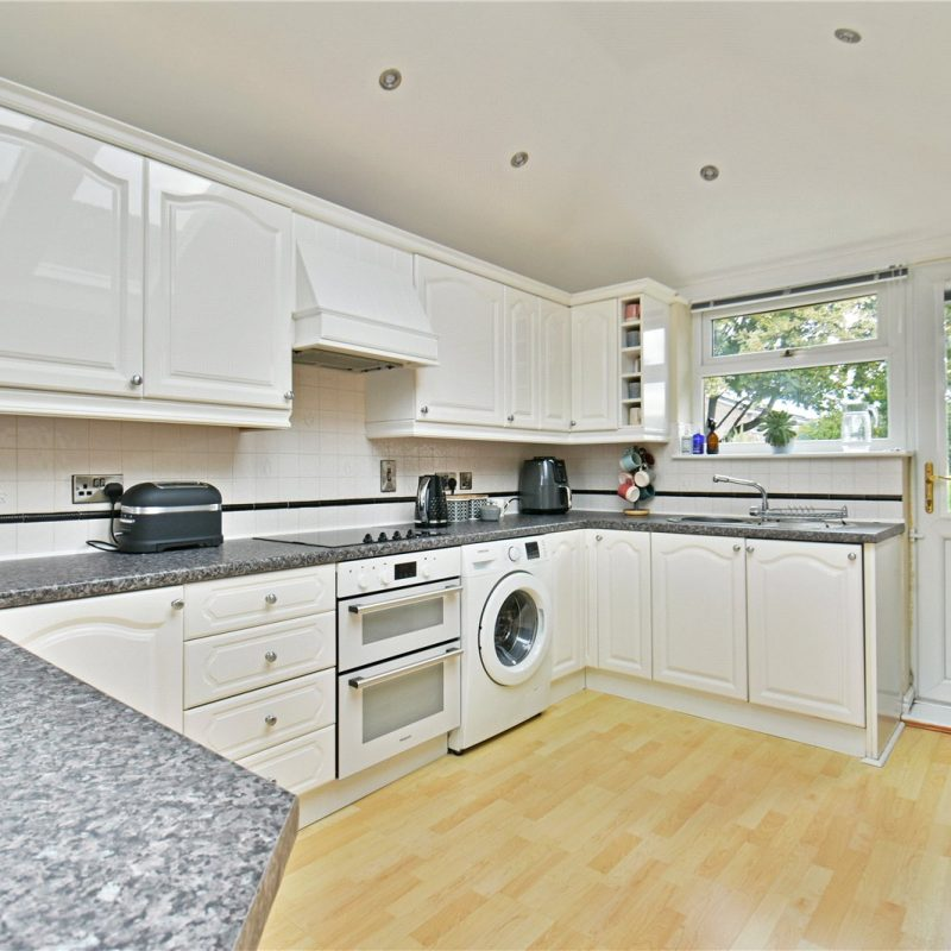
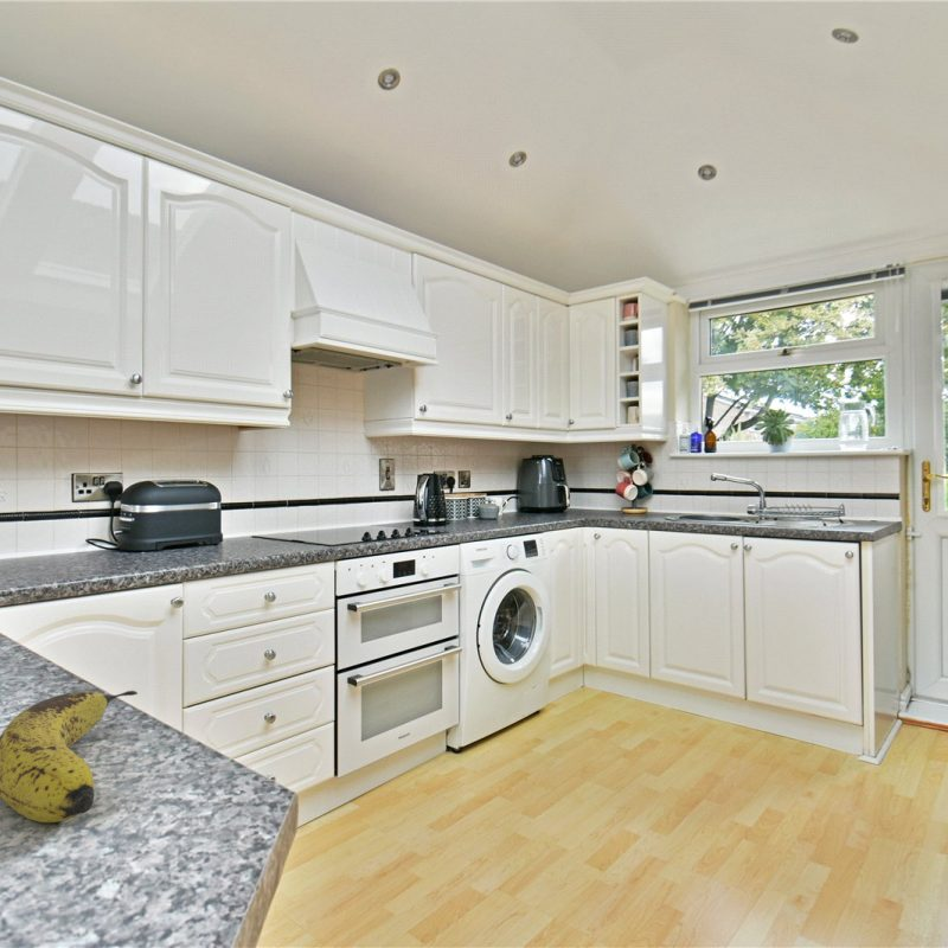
+ fruit (84, 734)
